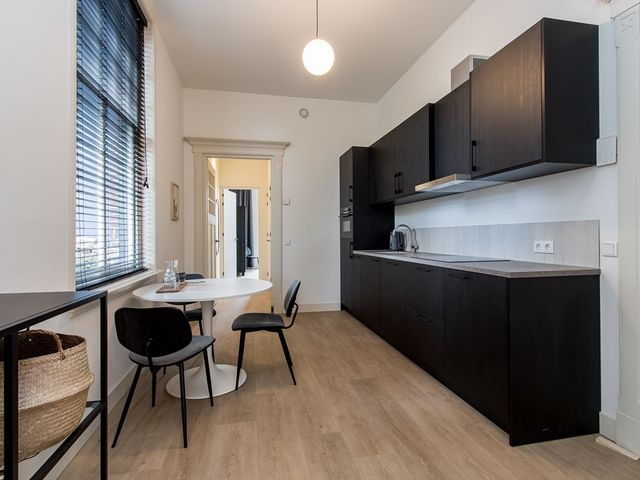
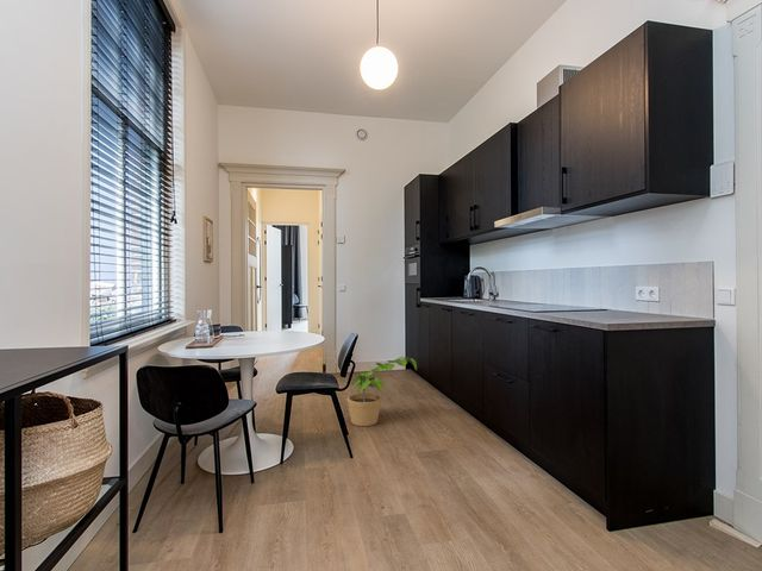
+ potted plant (380, 389)
